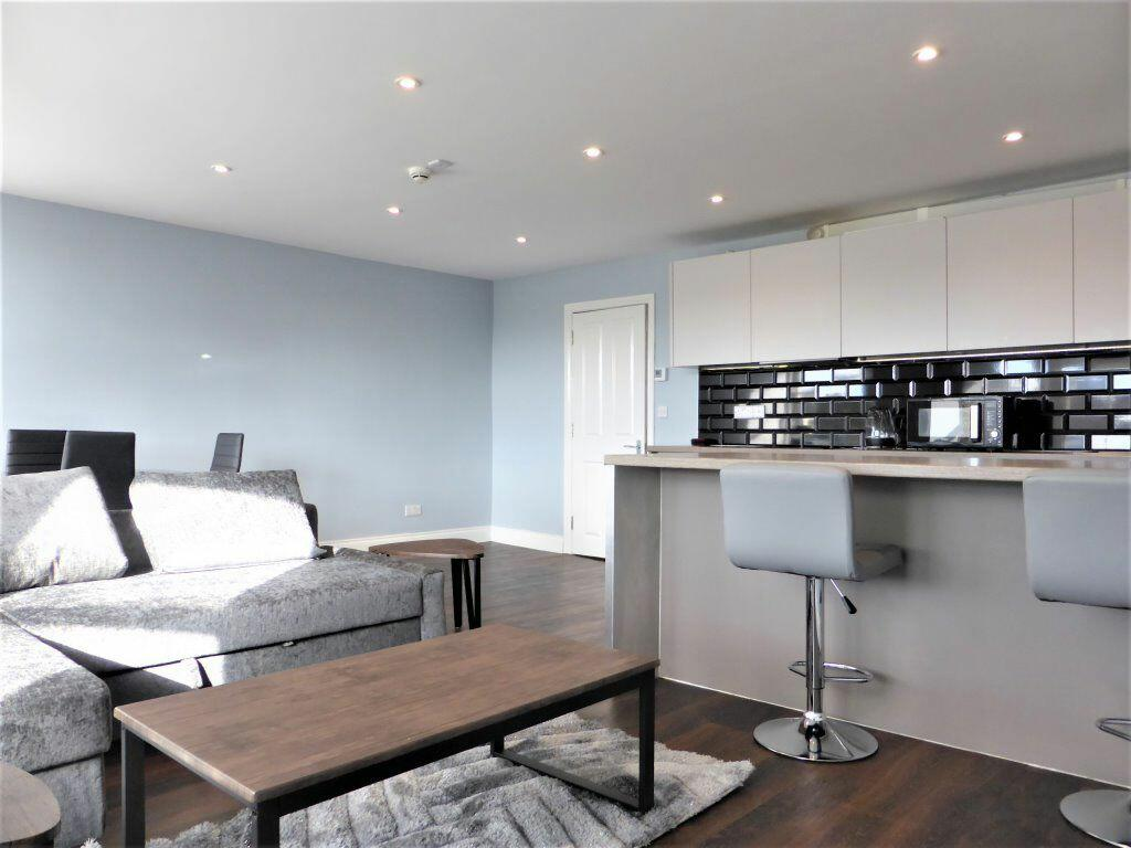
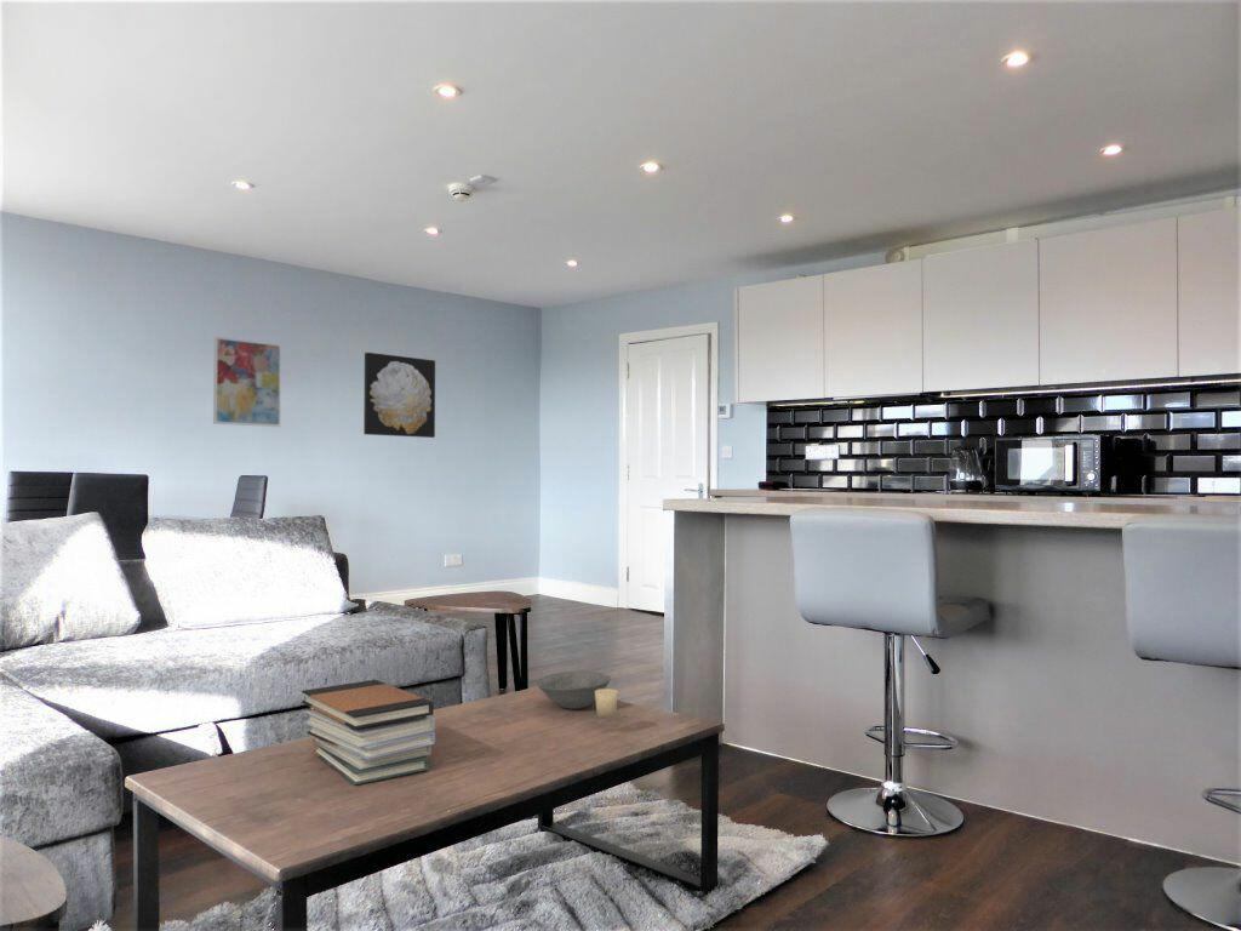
+ book stack (367, 729)
+ wall art (400, 395)
+ bowl (573, 691)
+ candle (606, 713)
+ wall art (247, 382)
